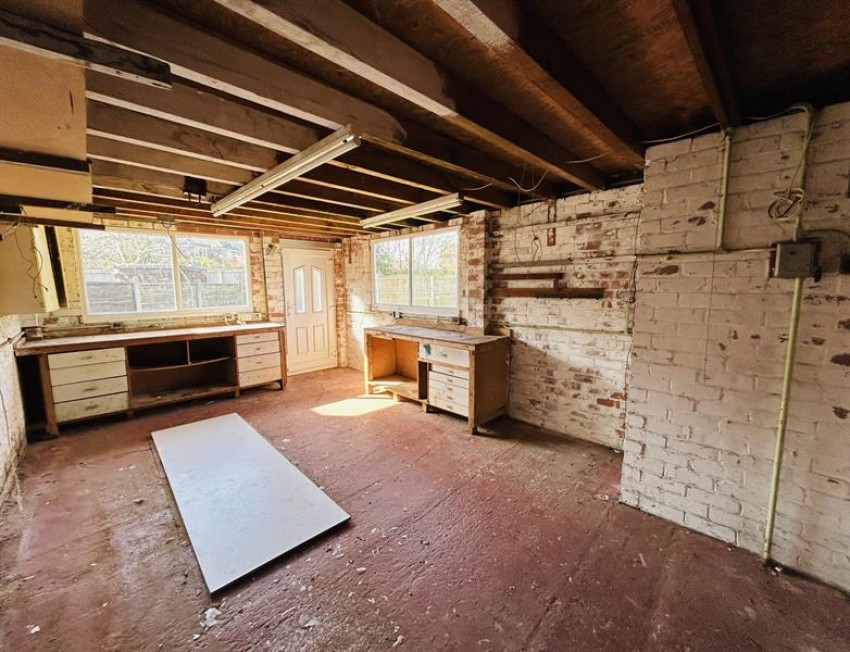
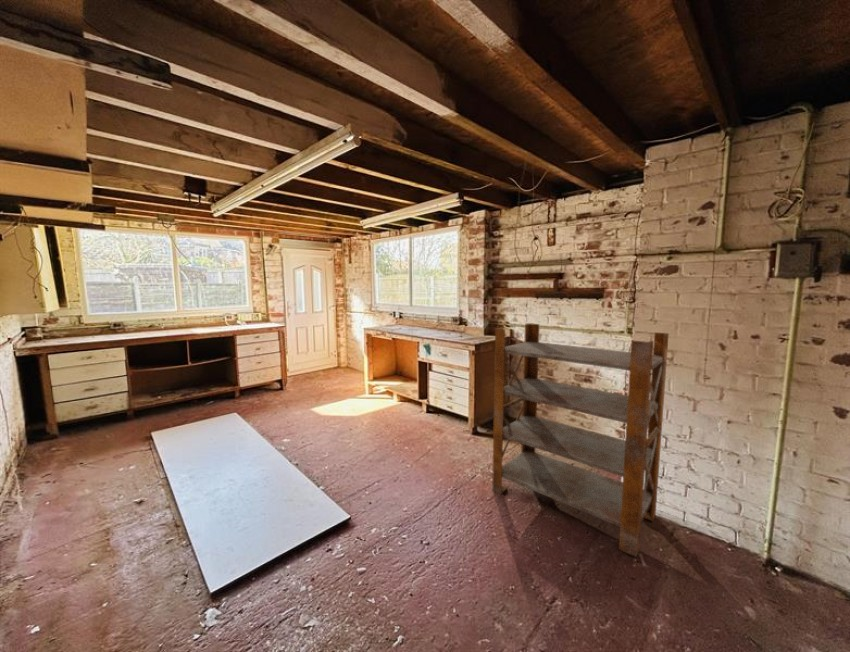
+ shelving unit (572, 426)
